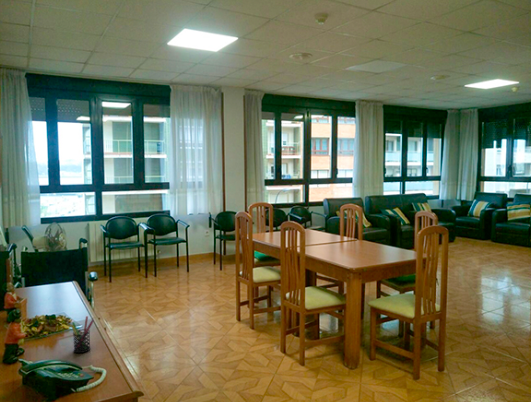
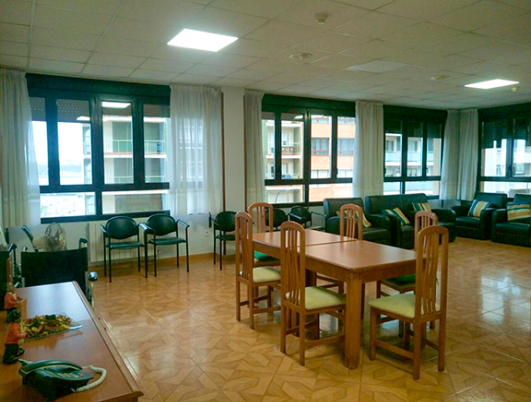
- pen holder (81, 333)
